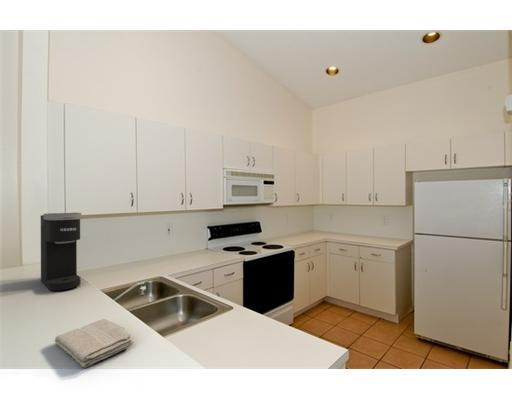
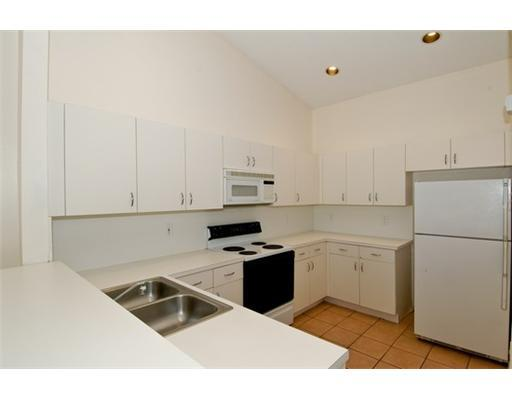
- coffee maker (60, 247)
- washcloth (94, 339)
